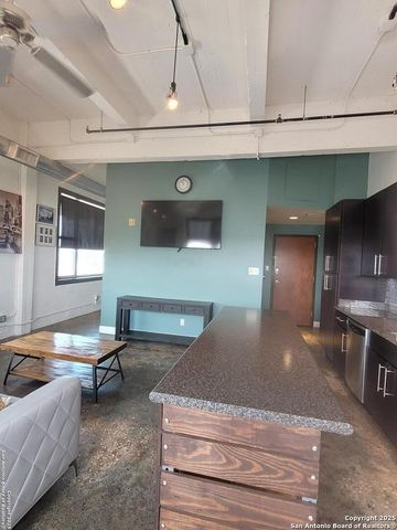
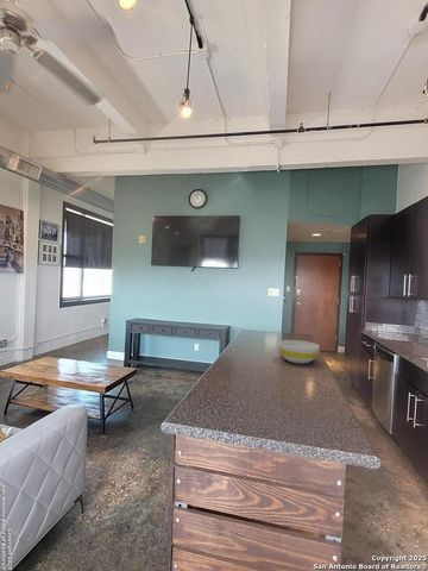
+ bowl (297, 352)
